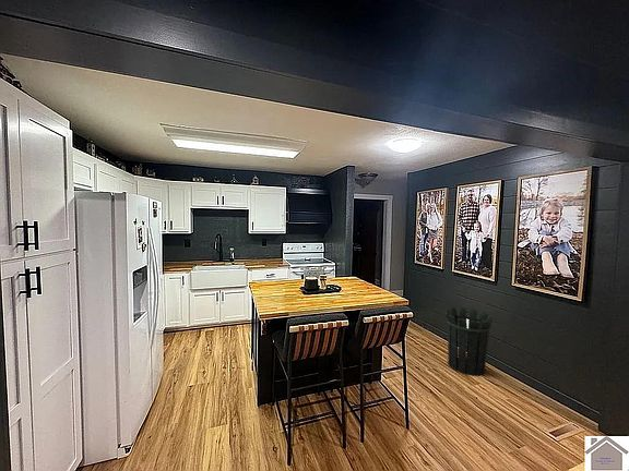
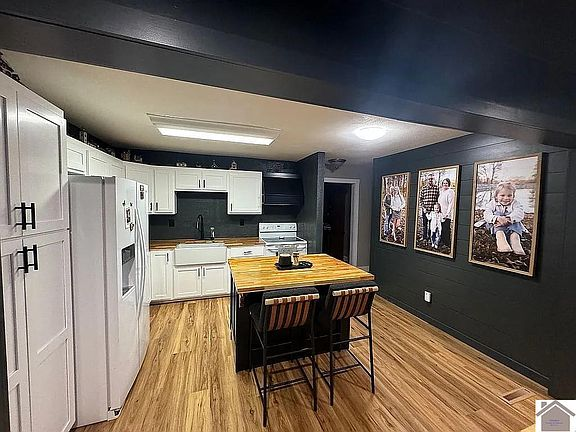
- waste bin (467, 340)
